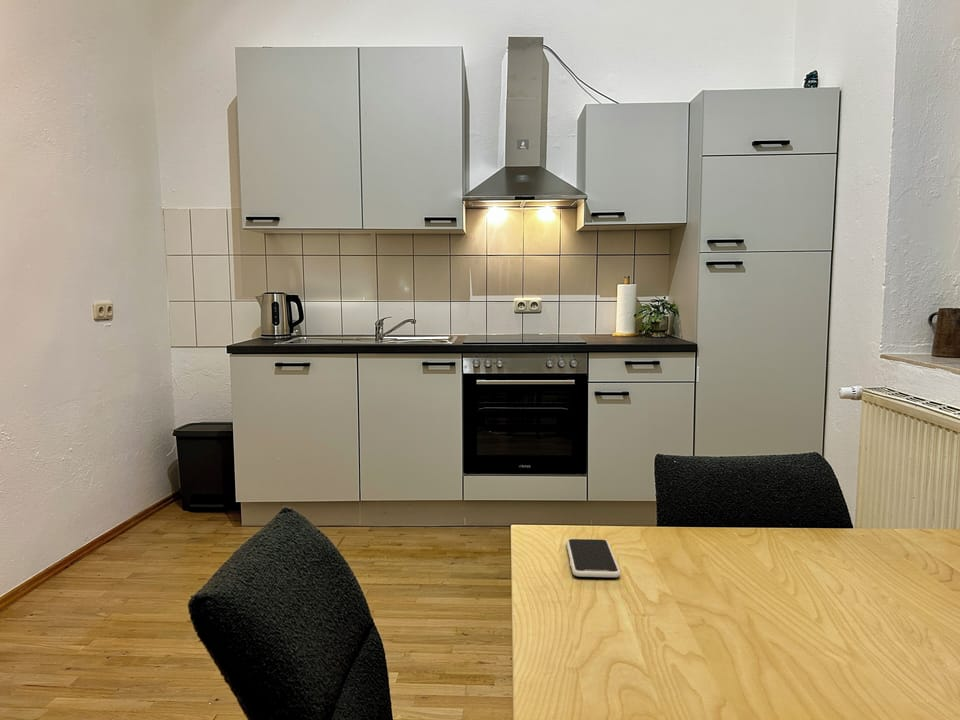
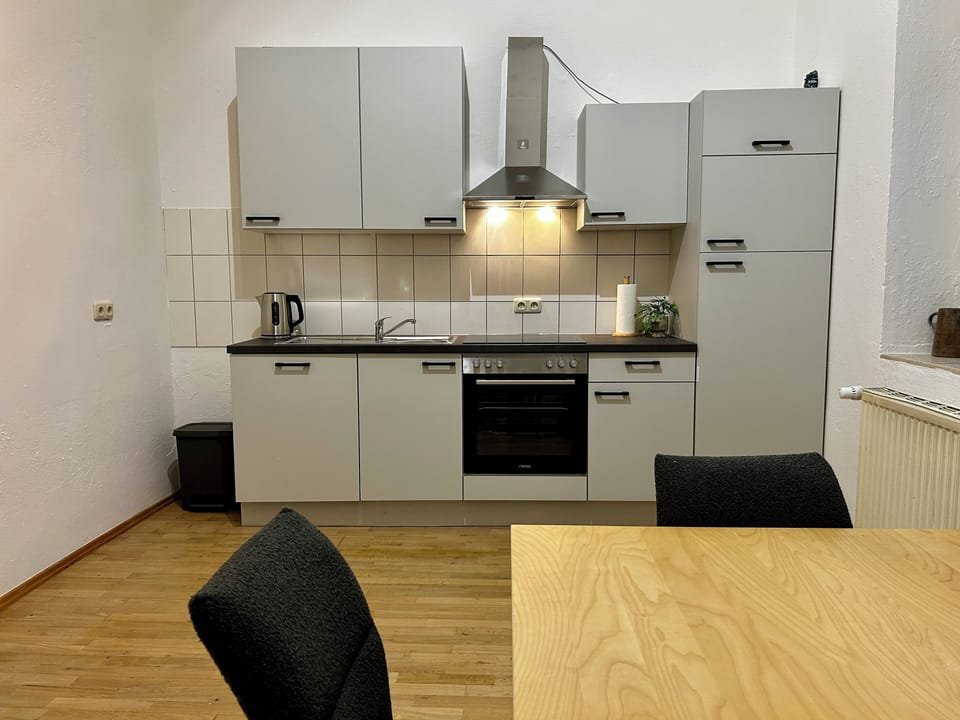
- smartphone (591, 556)
